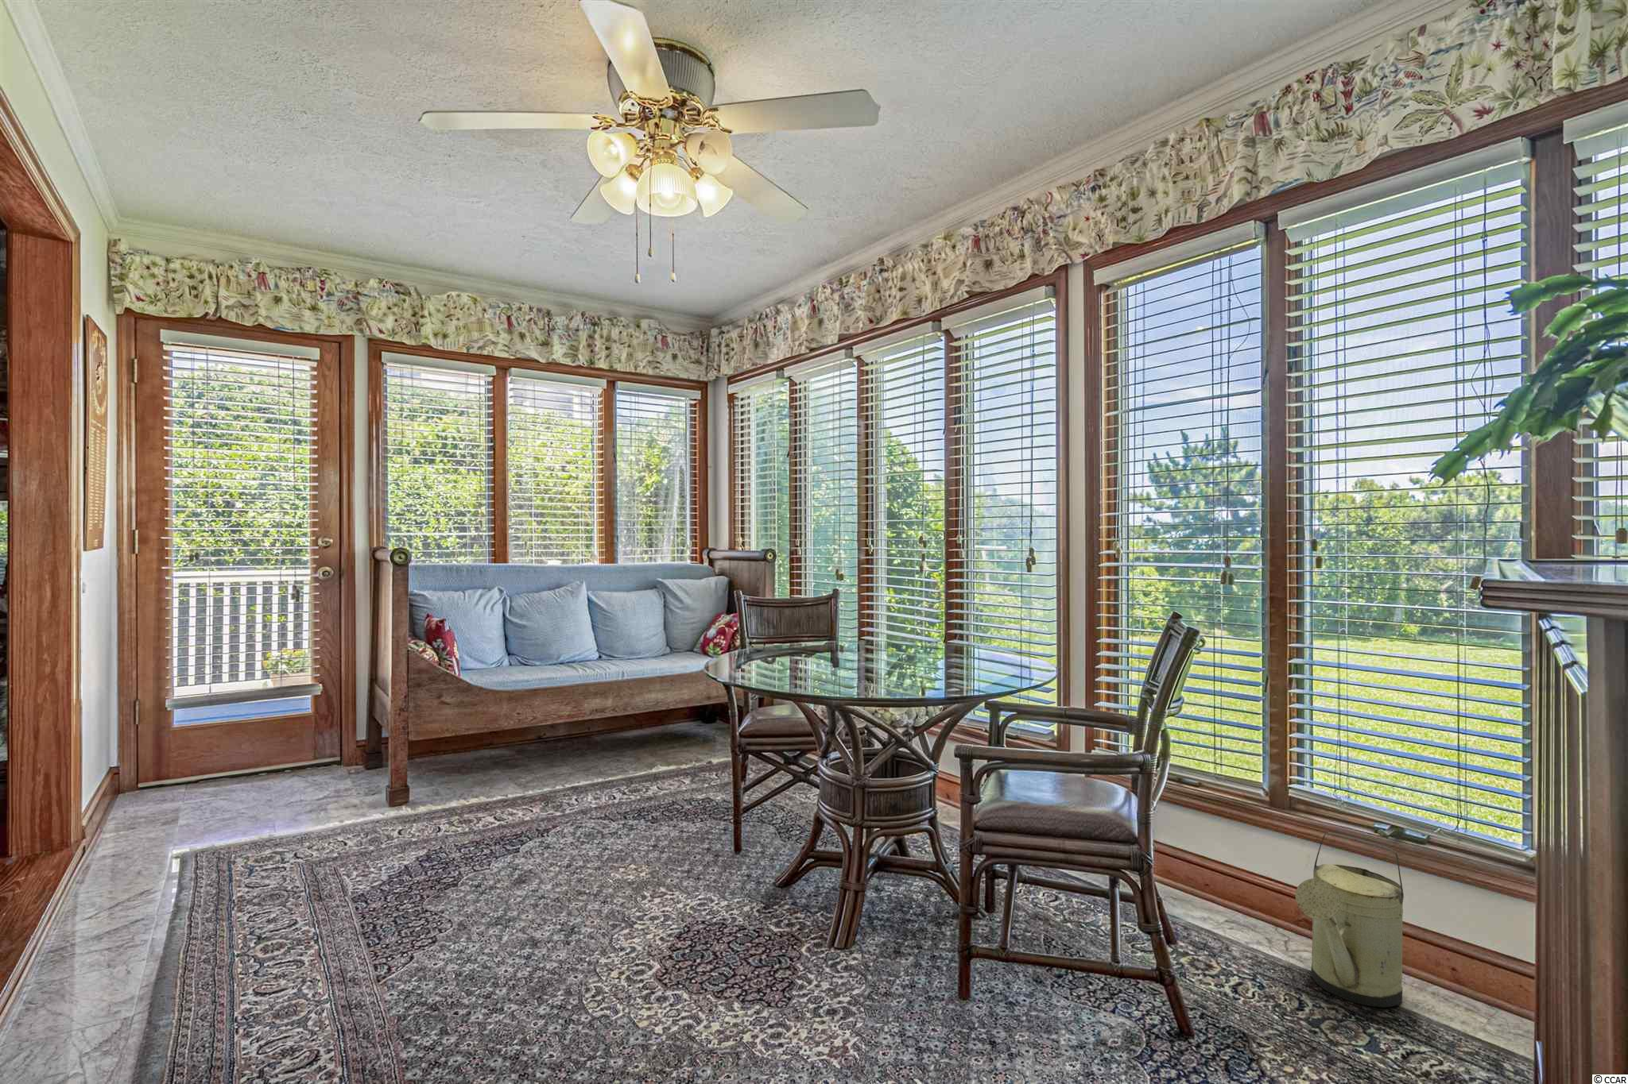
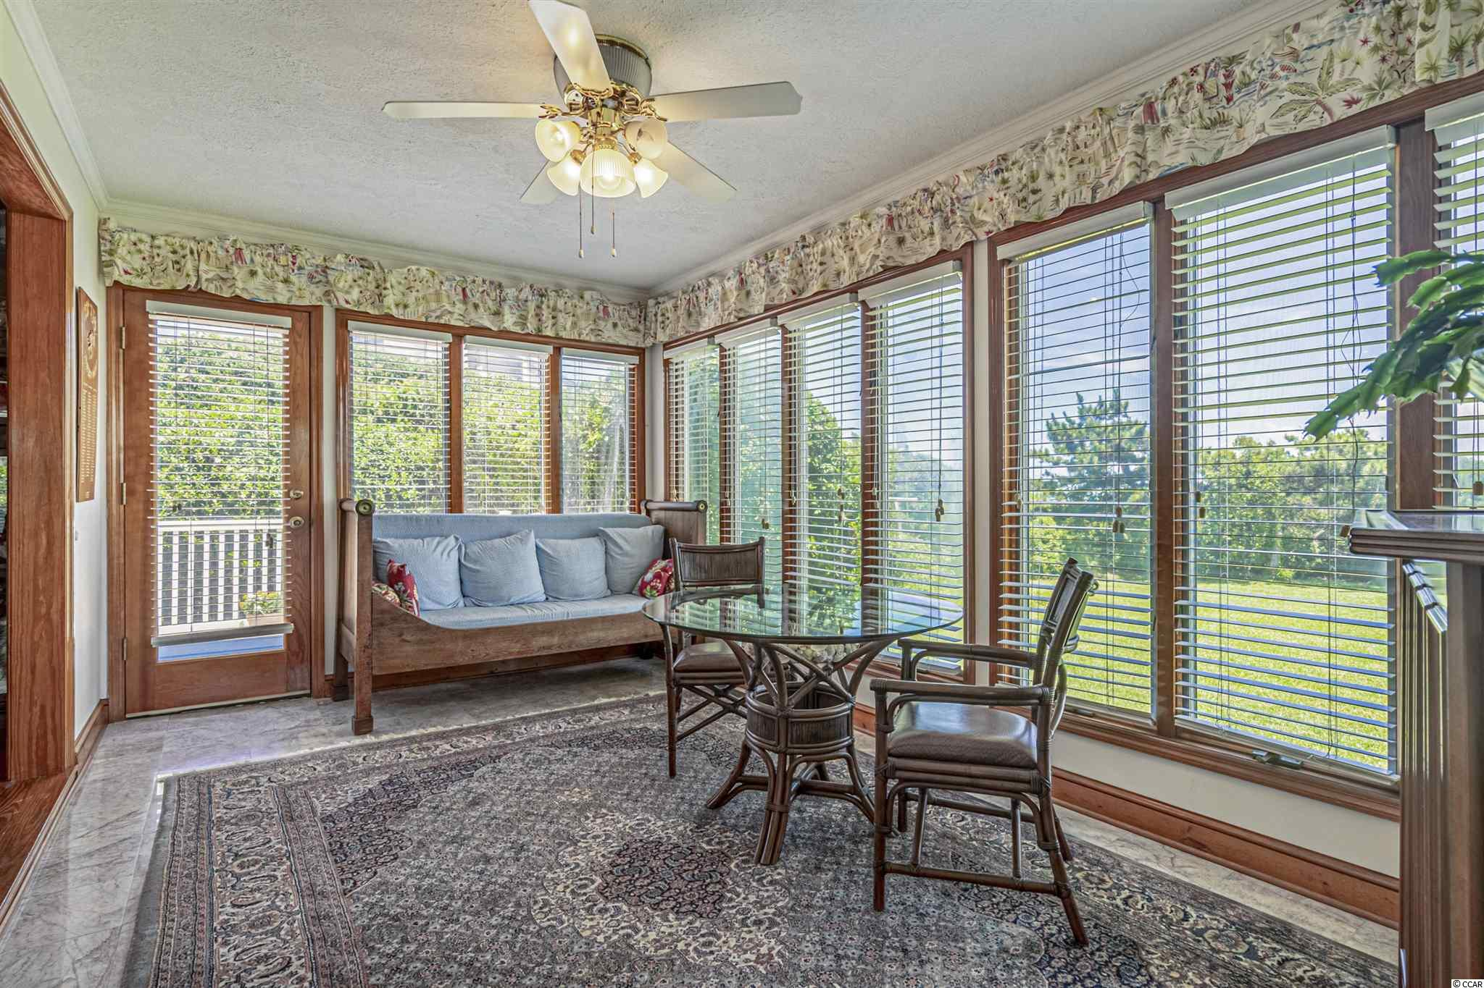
- watering can (1345, 922)
